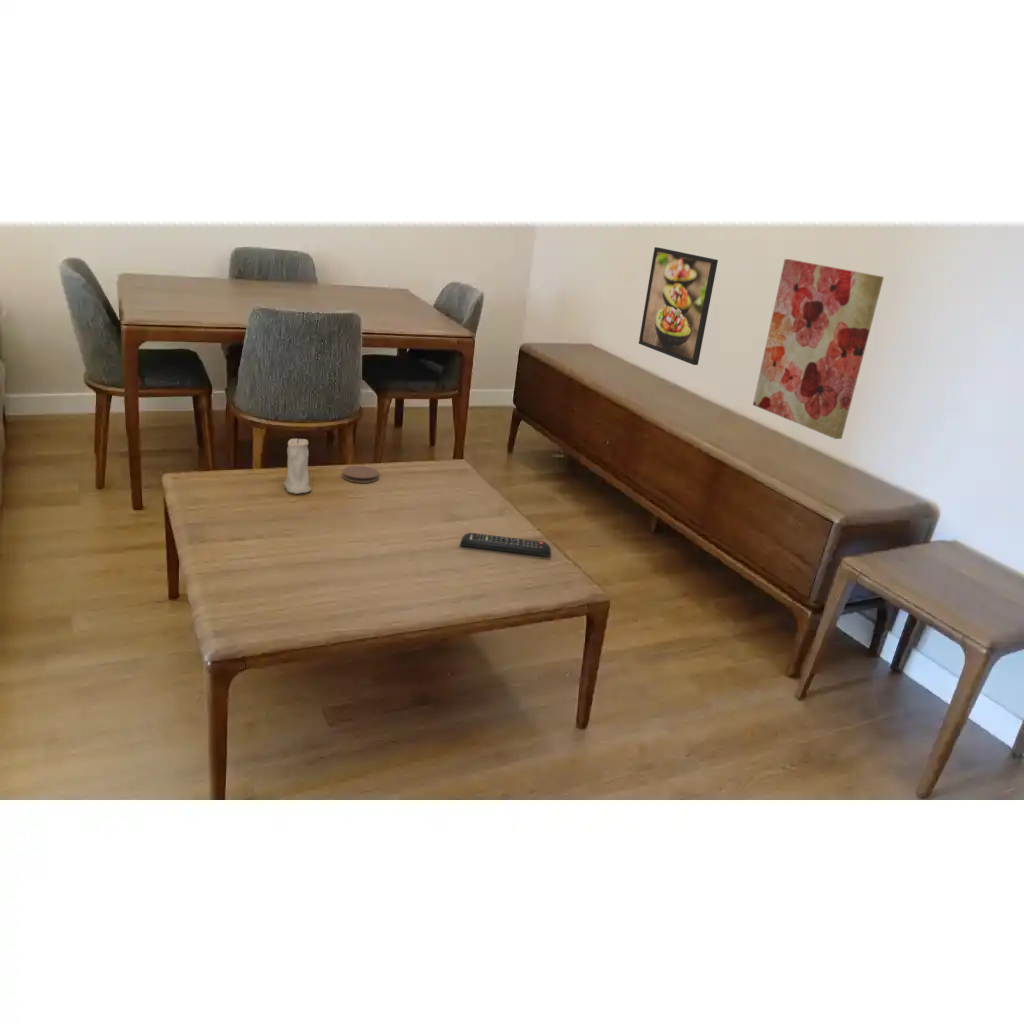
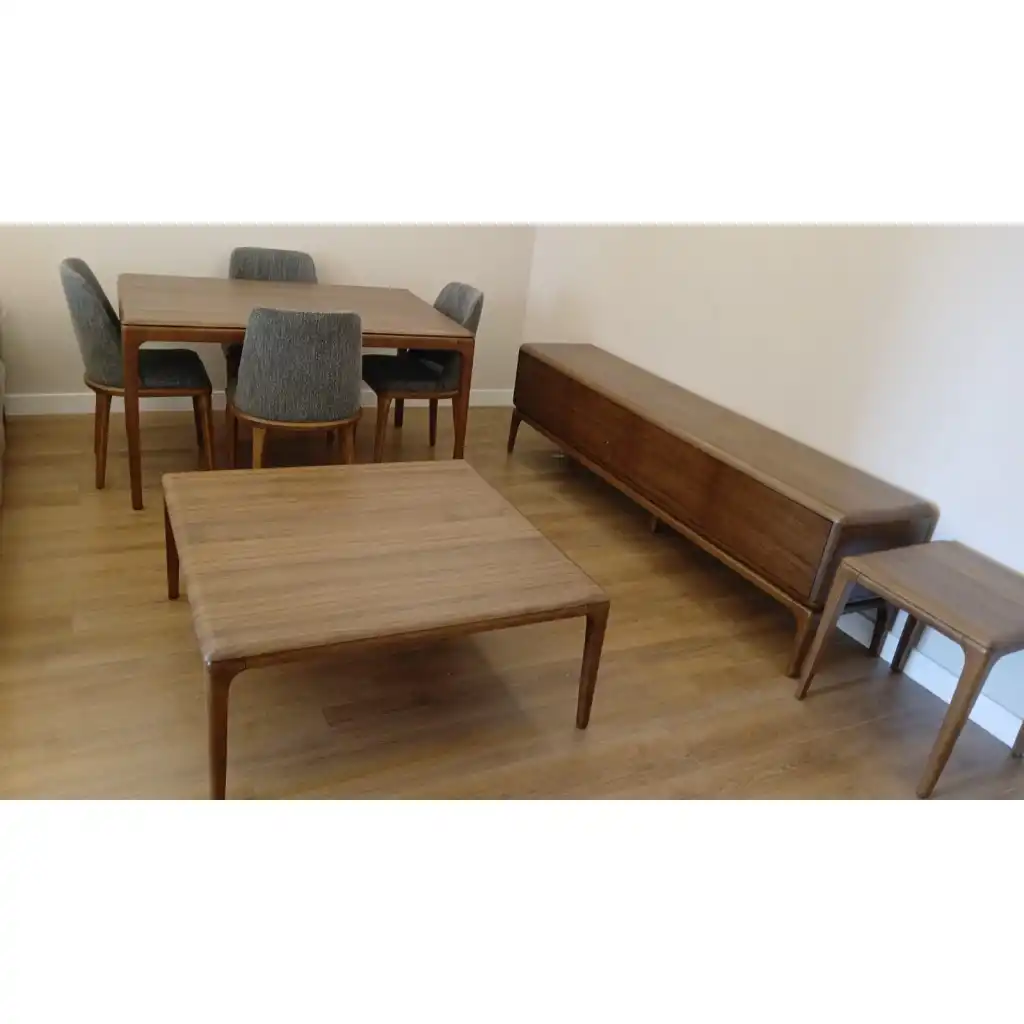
- candle (298, 463)
- coaster (360, 474)
- remote control (506, 545)
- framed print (675, 304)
- wall art (812, 346)
